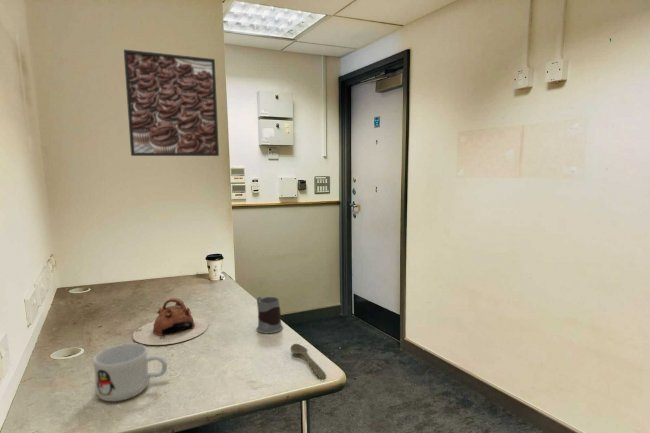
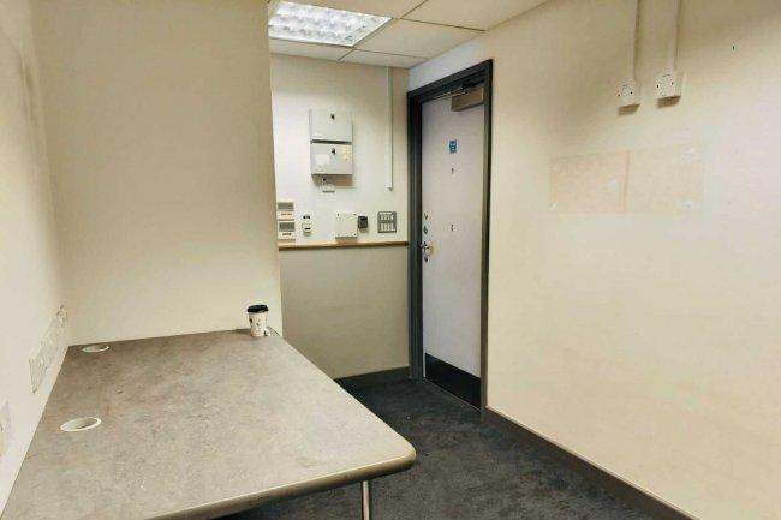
- teapot (170, 314)
- spoon (308, 359)
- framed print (174, 106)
- mug (267, 313)
- mug (132, 370)
